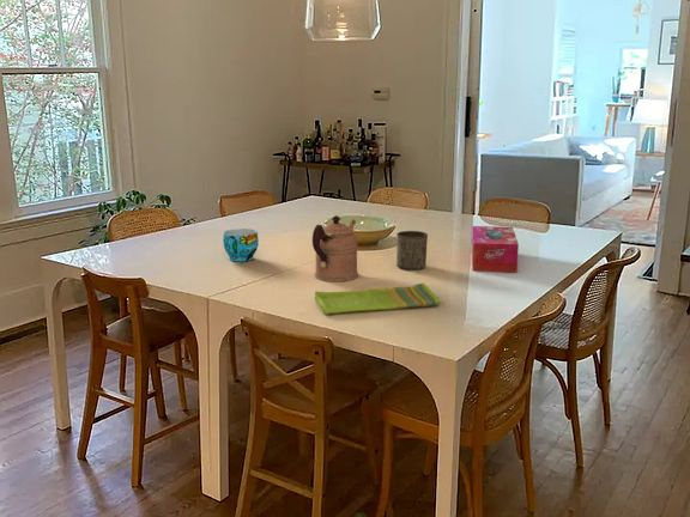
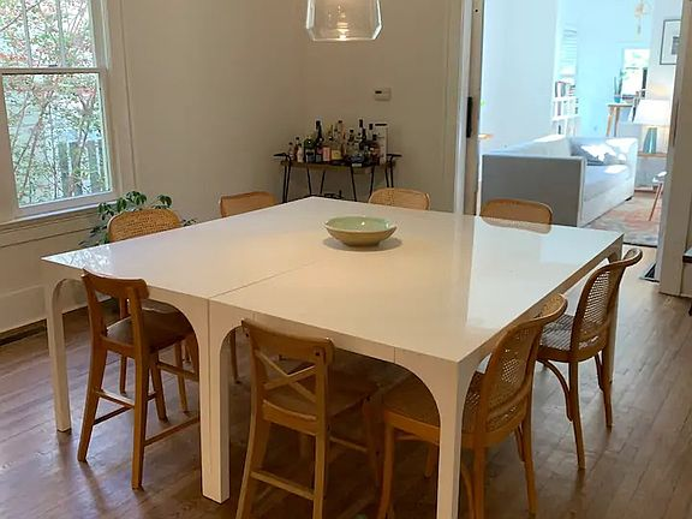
- dish towel (376, 298)
- cup (411, 250)
- coffeepot (335, 245)
- cup (240, 244)
- tissue box (494, 248)
